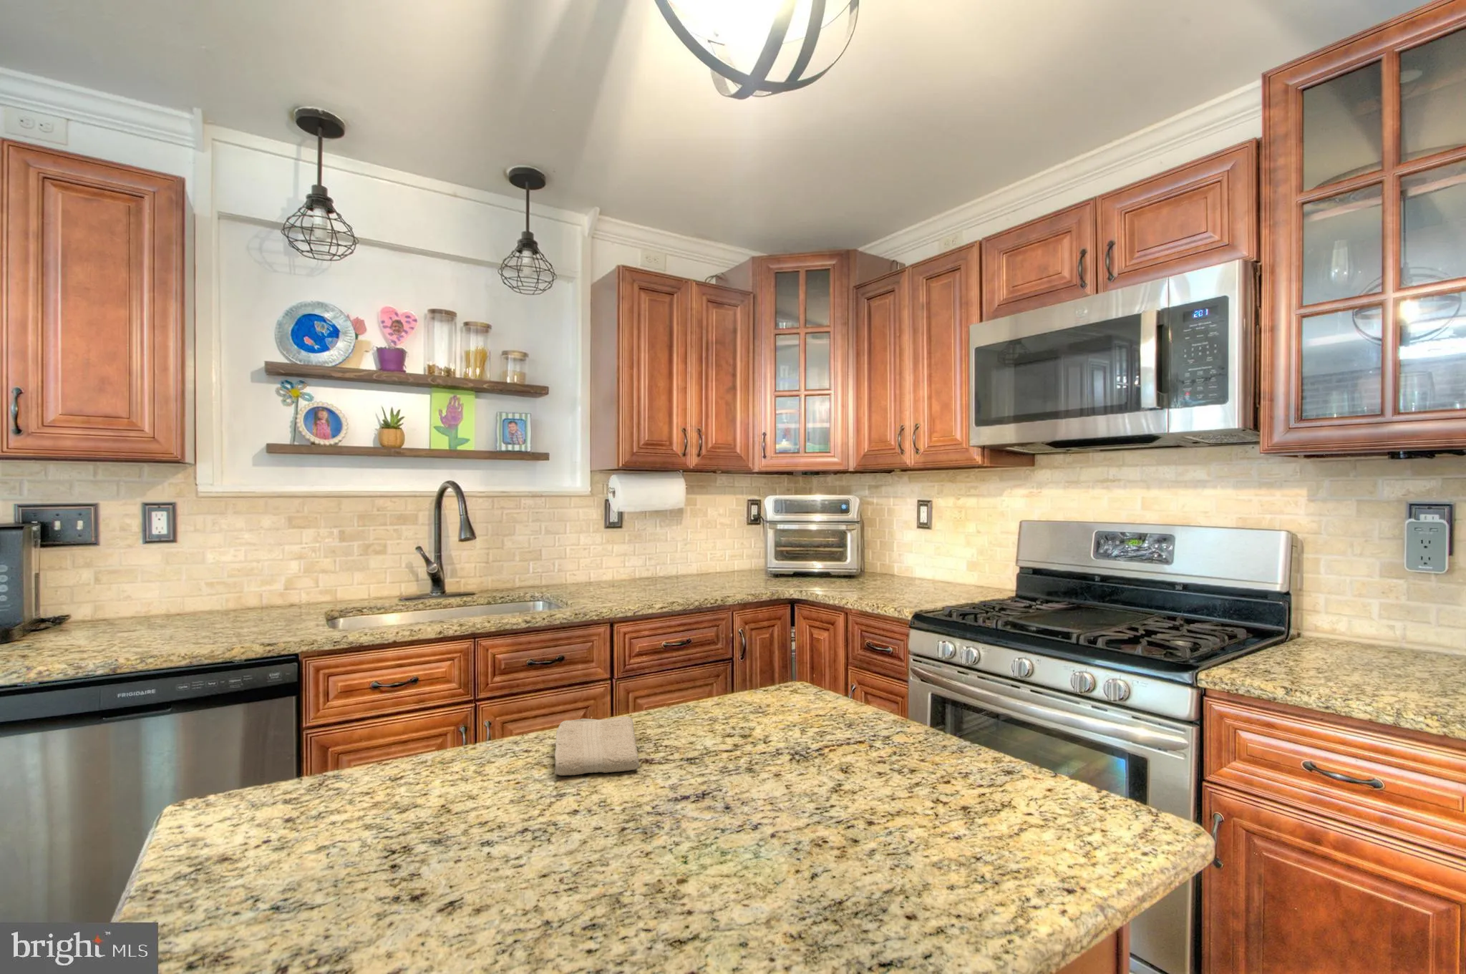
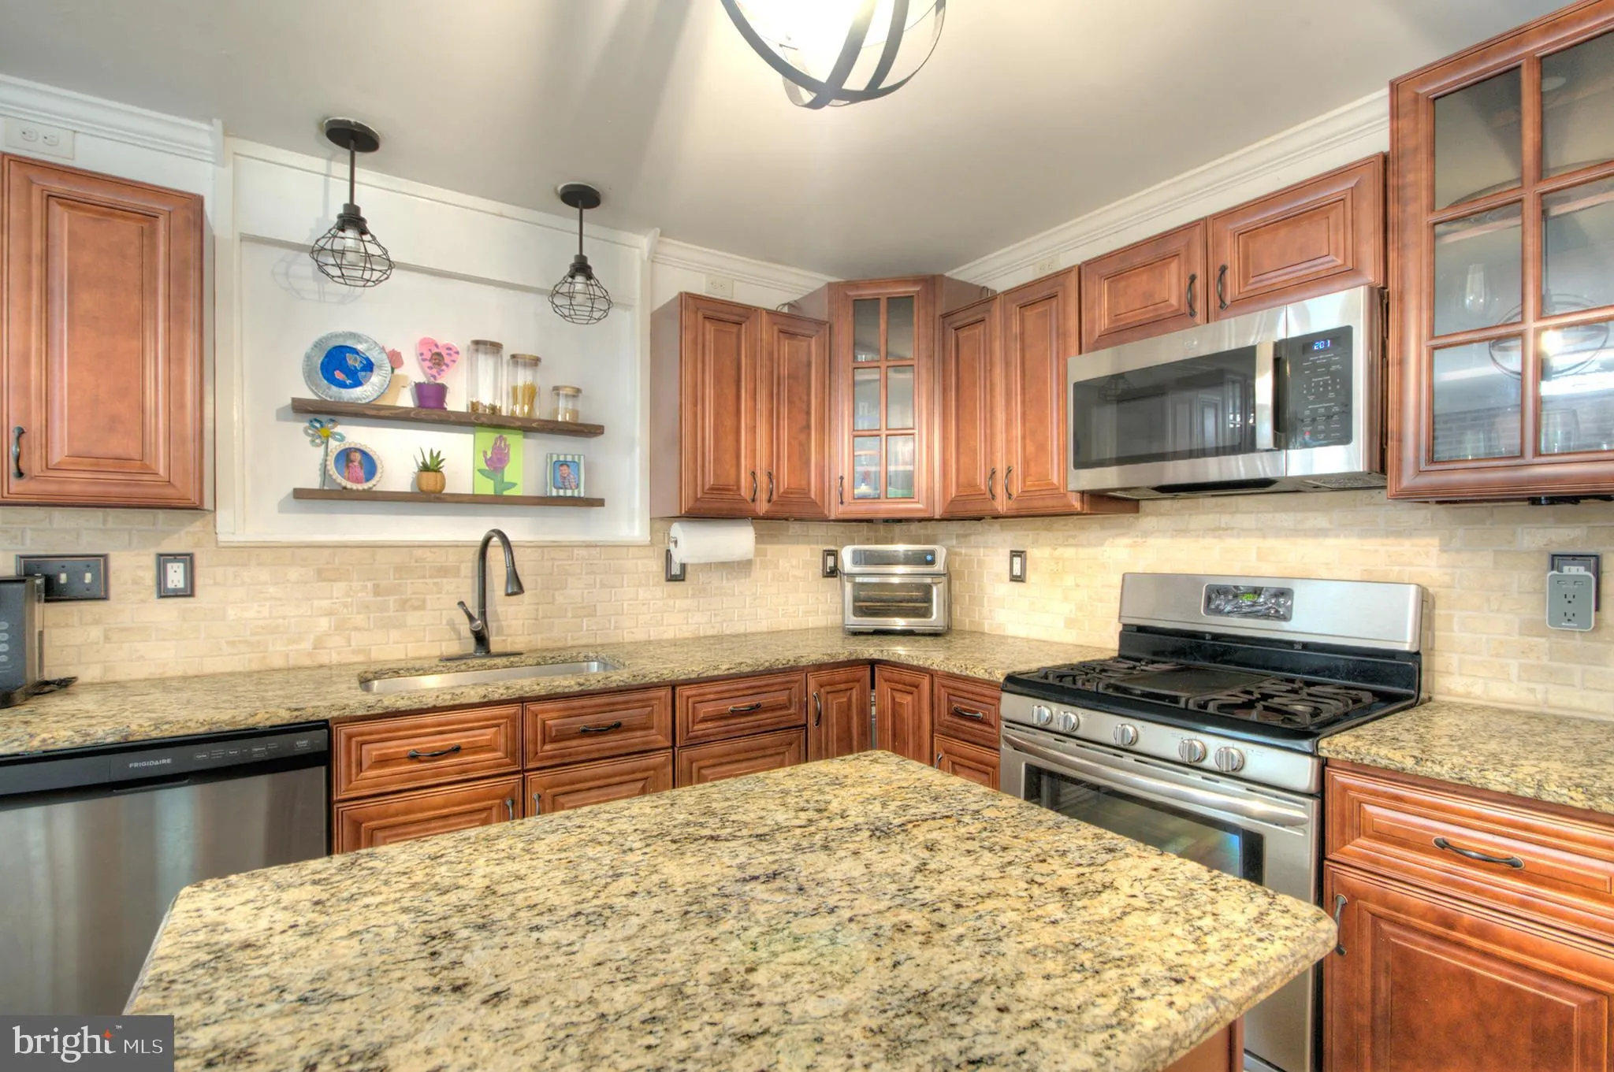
- washcloth (597, 742)
